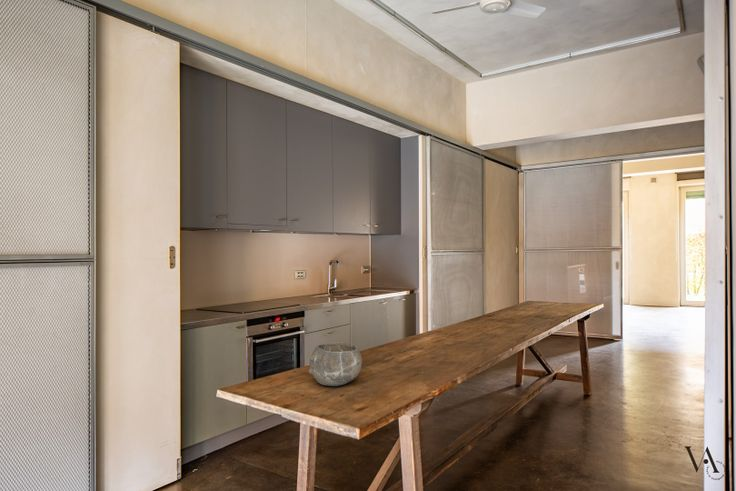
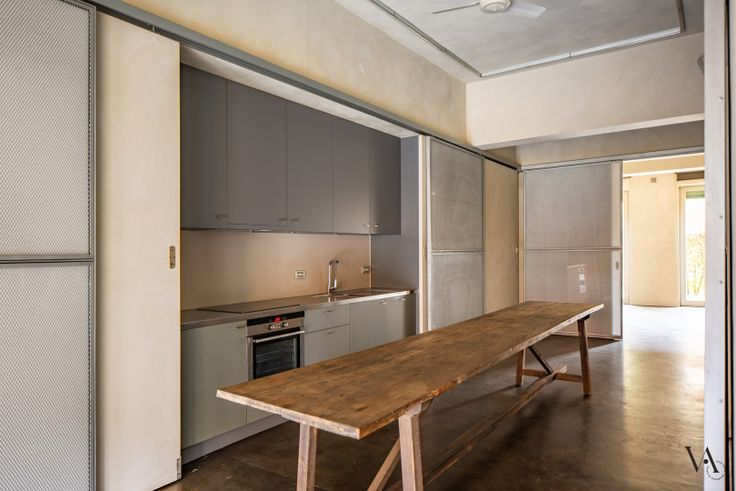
- bowl (336, 364)
